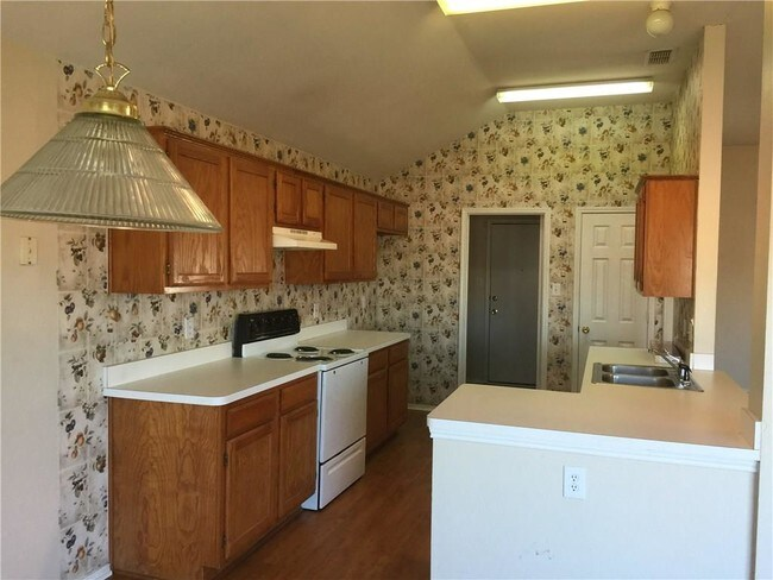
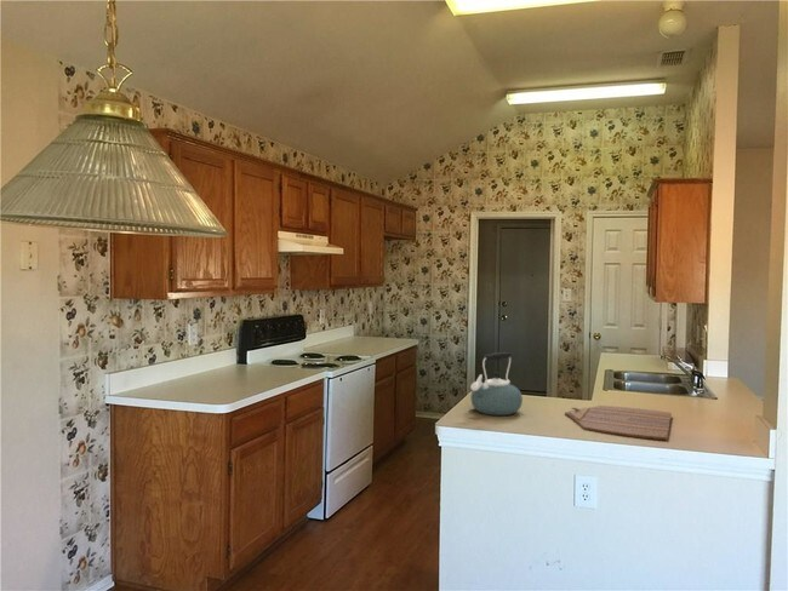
+ cutting board (615, 417)
+ kettle (492, 381)
